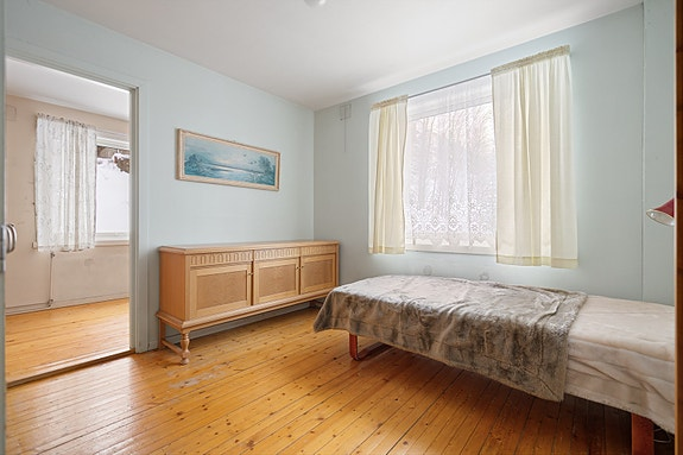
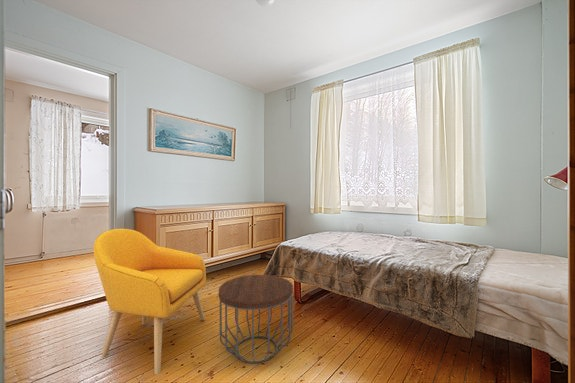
+ armchair (149, 284)
+ side table (253, 317)
